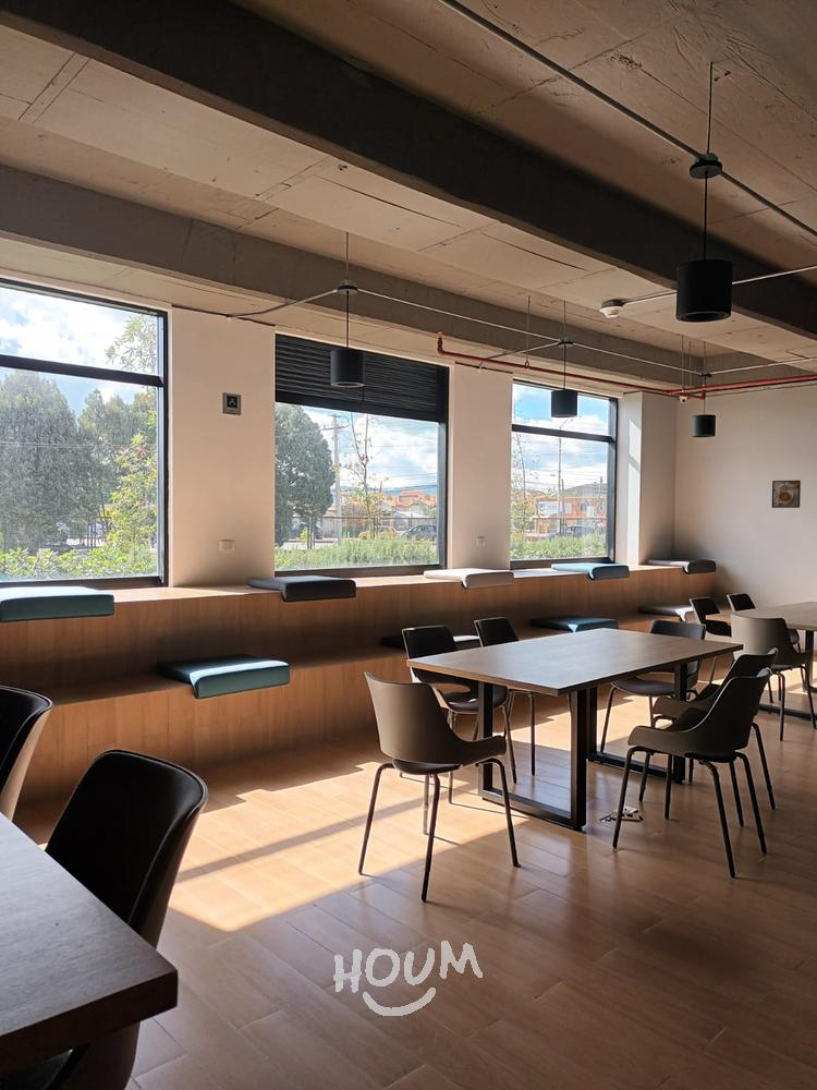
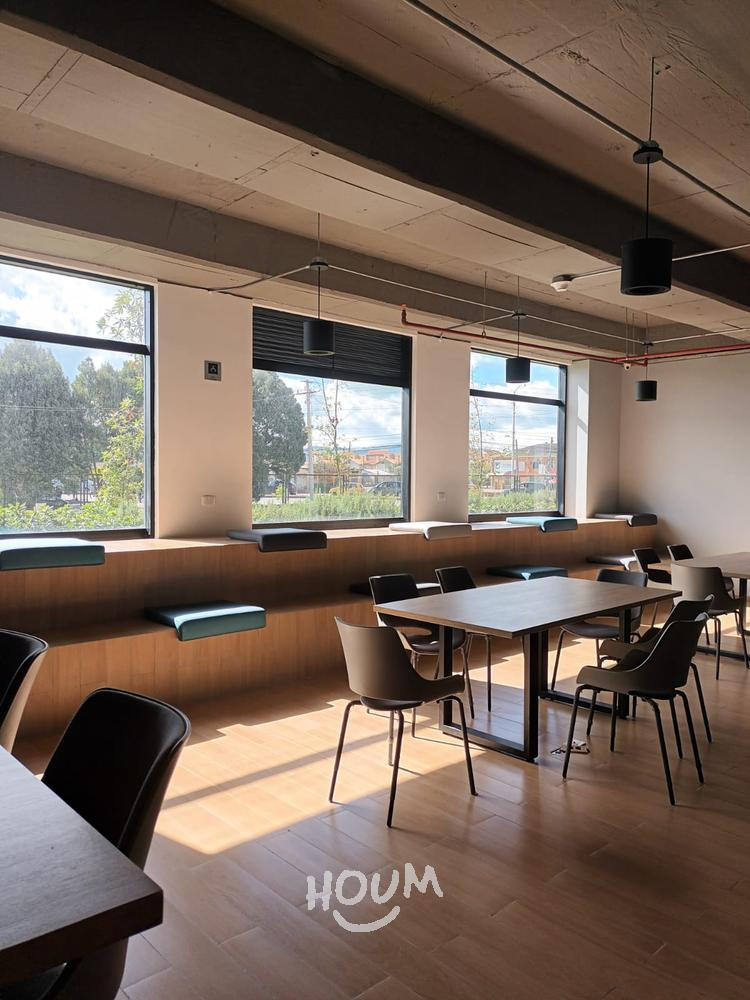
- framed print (785, 494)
